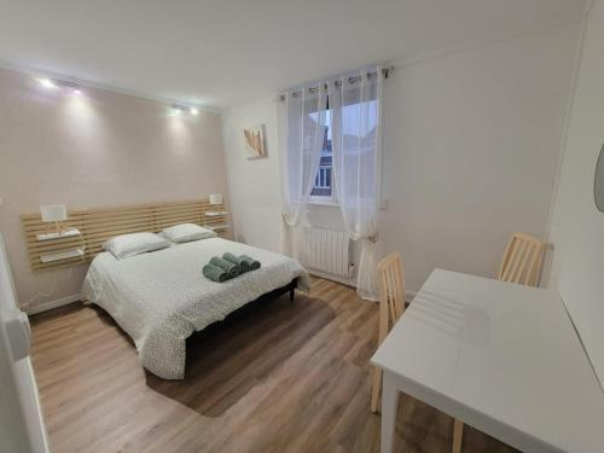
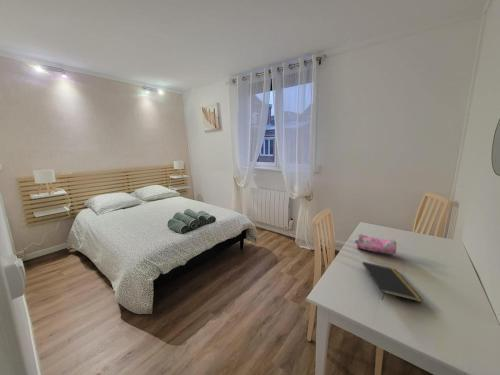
+ pencil case (375, 244)
+ notepad (389, 279)
